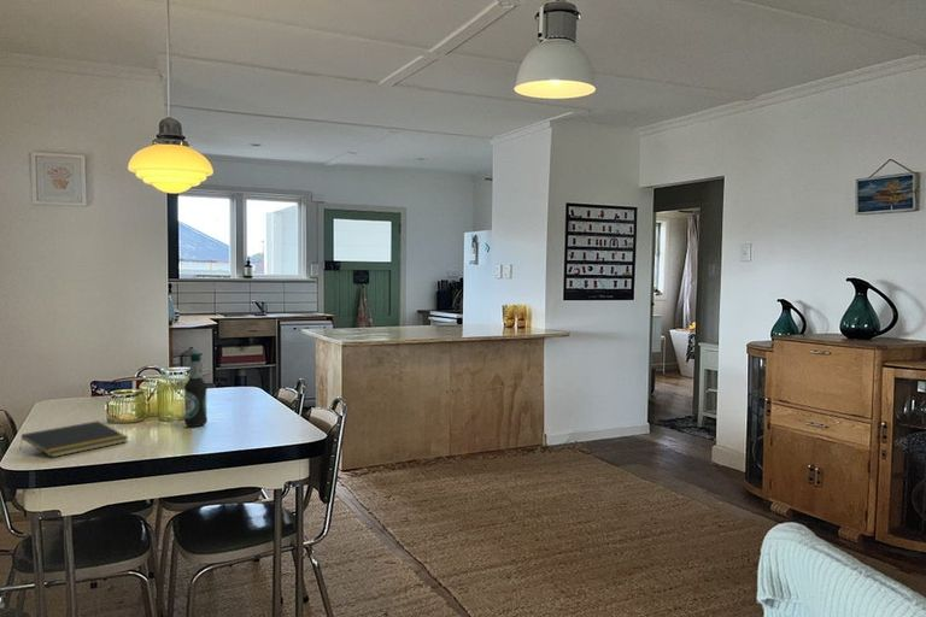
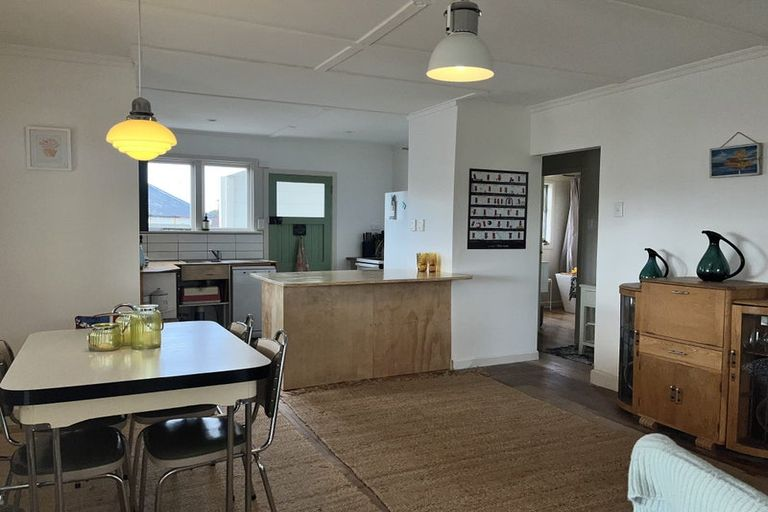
- notepad (76, 437)
- bottle (195, 388)
